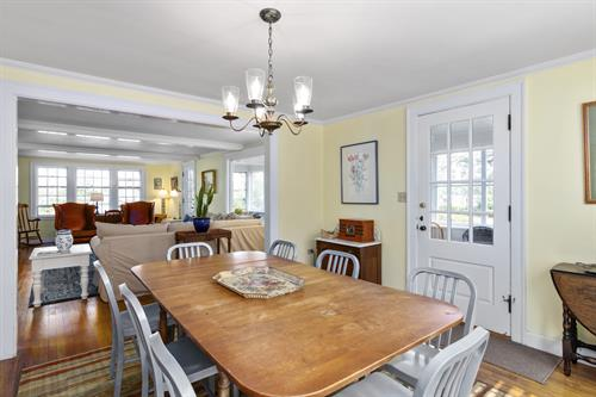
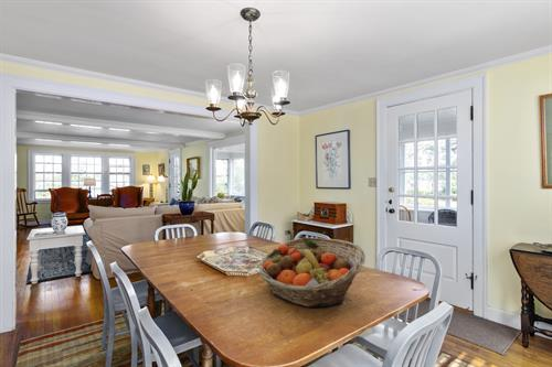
+ fruit basket (309, 268)
